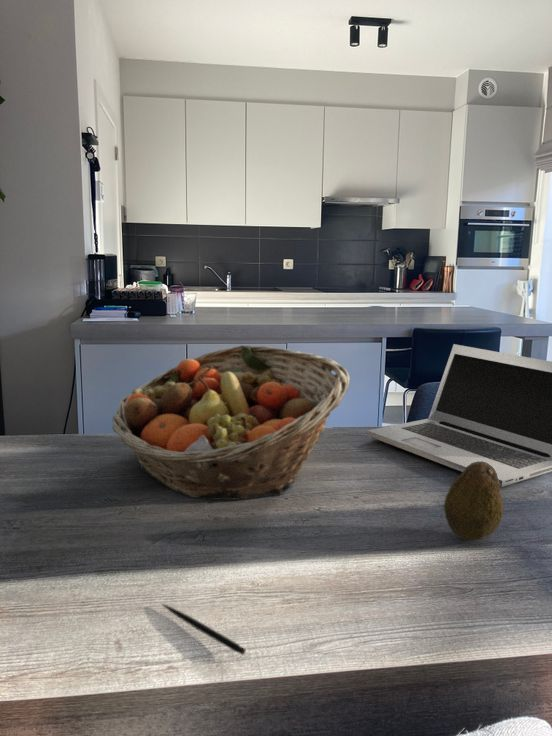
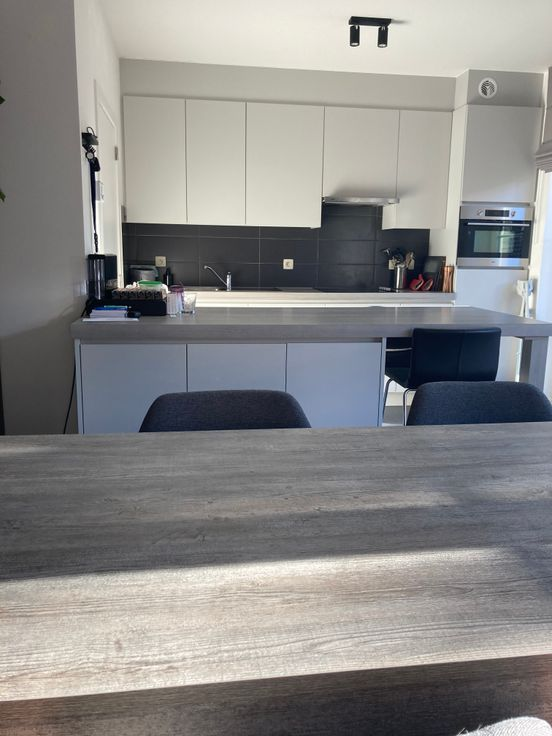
- fruit basket (228, 413)
- laptop (474, 405)
- pen (200, 625)
- fruit (474, 499)
